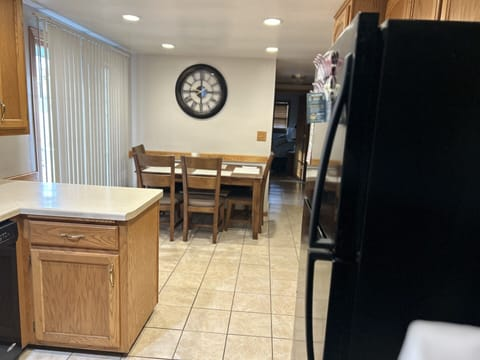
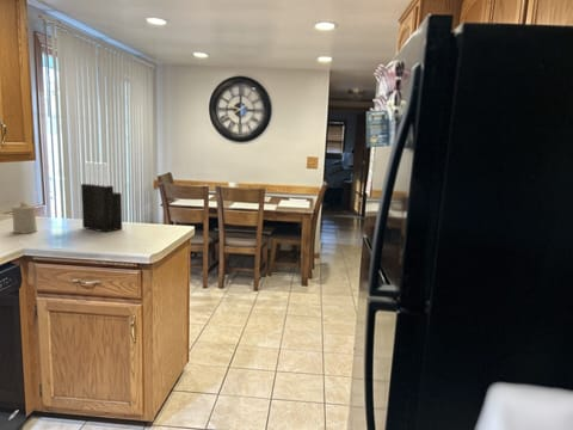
+ knife block (103, 195)
+ candle (24, 216)
